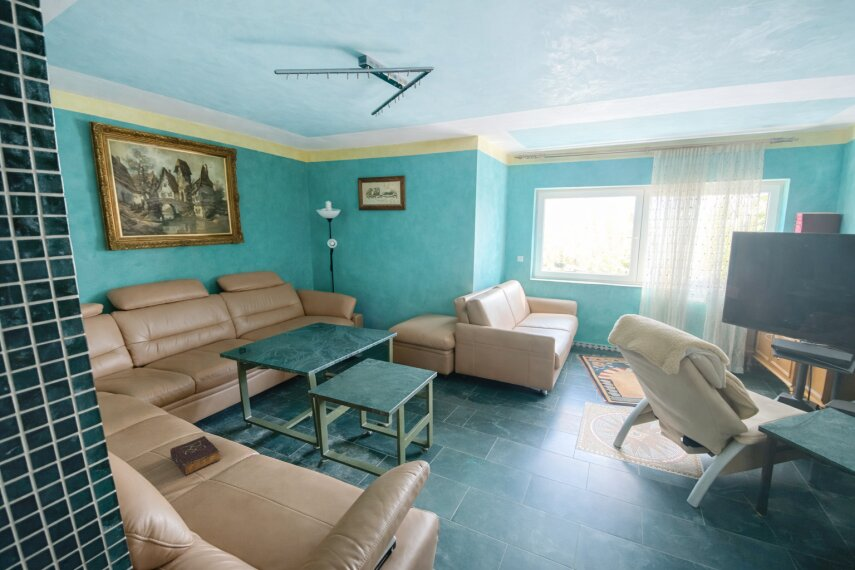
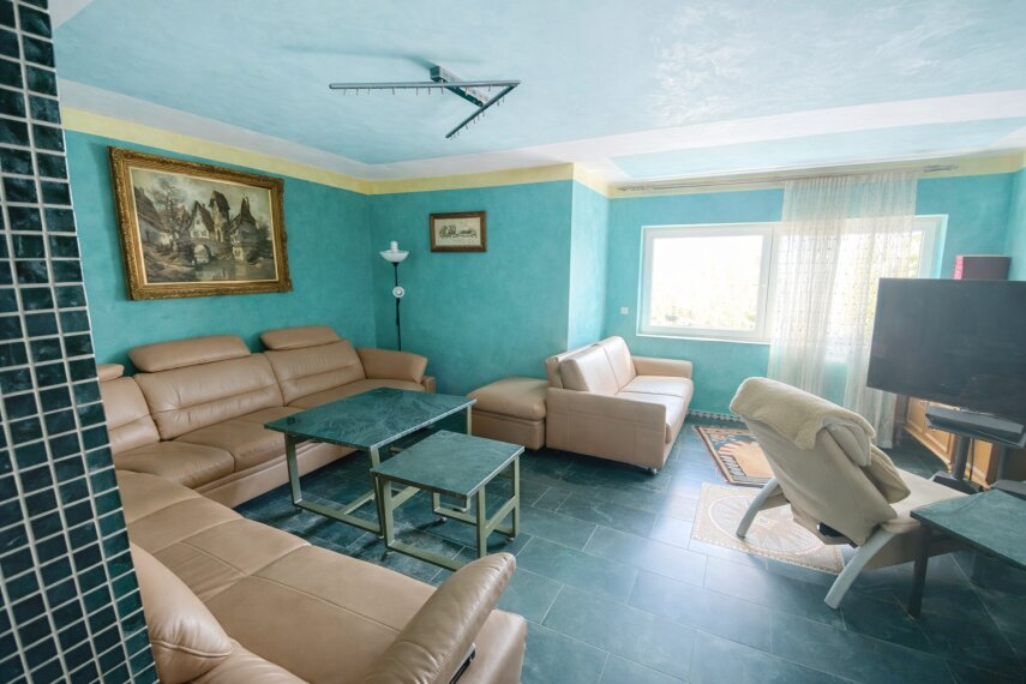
- book (195, 454)
